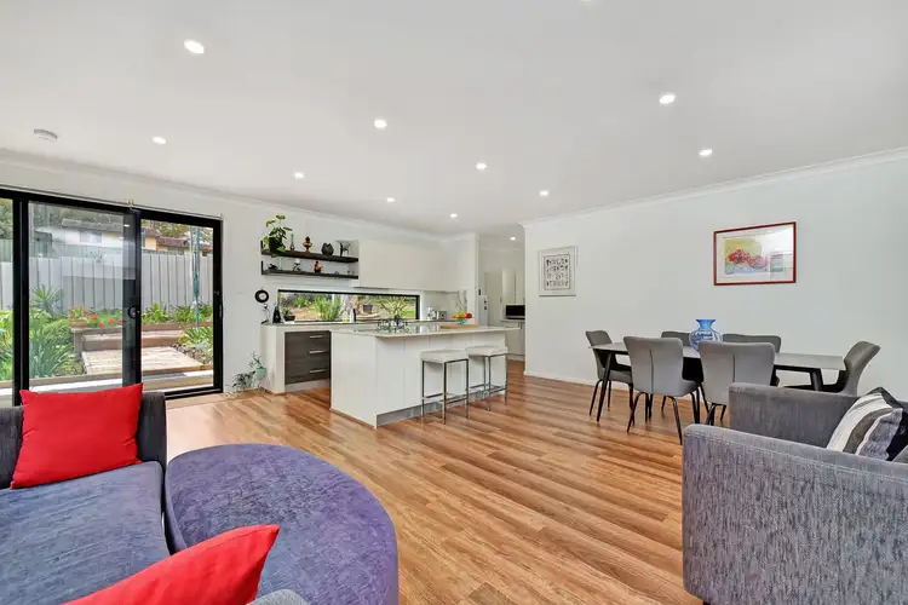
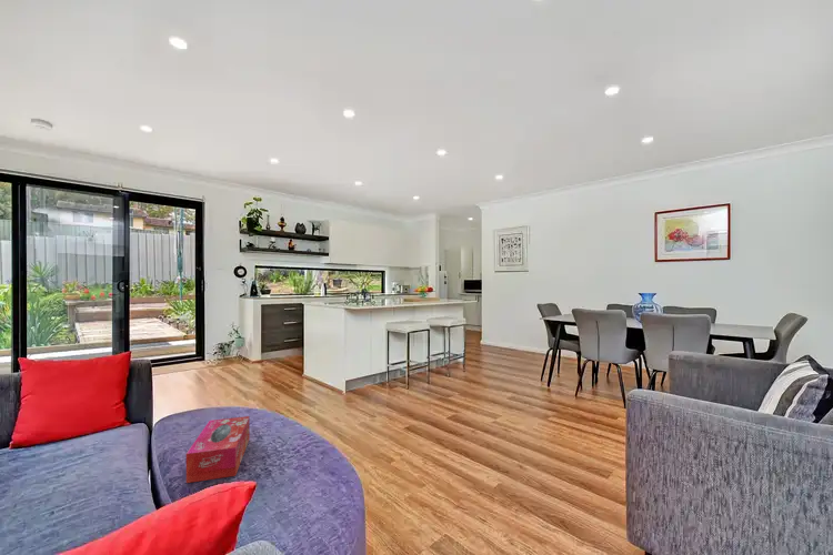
+ tissue box (221, 445)
